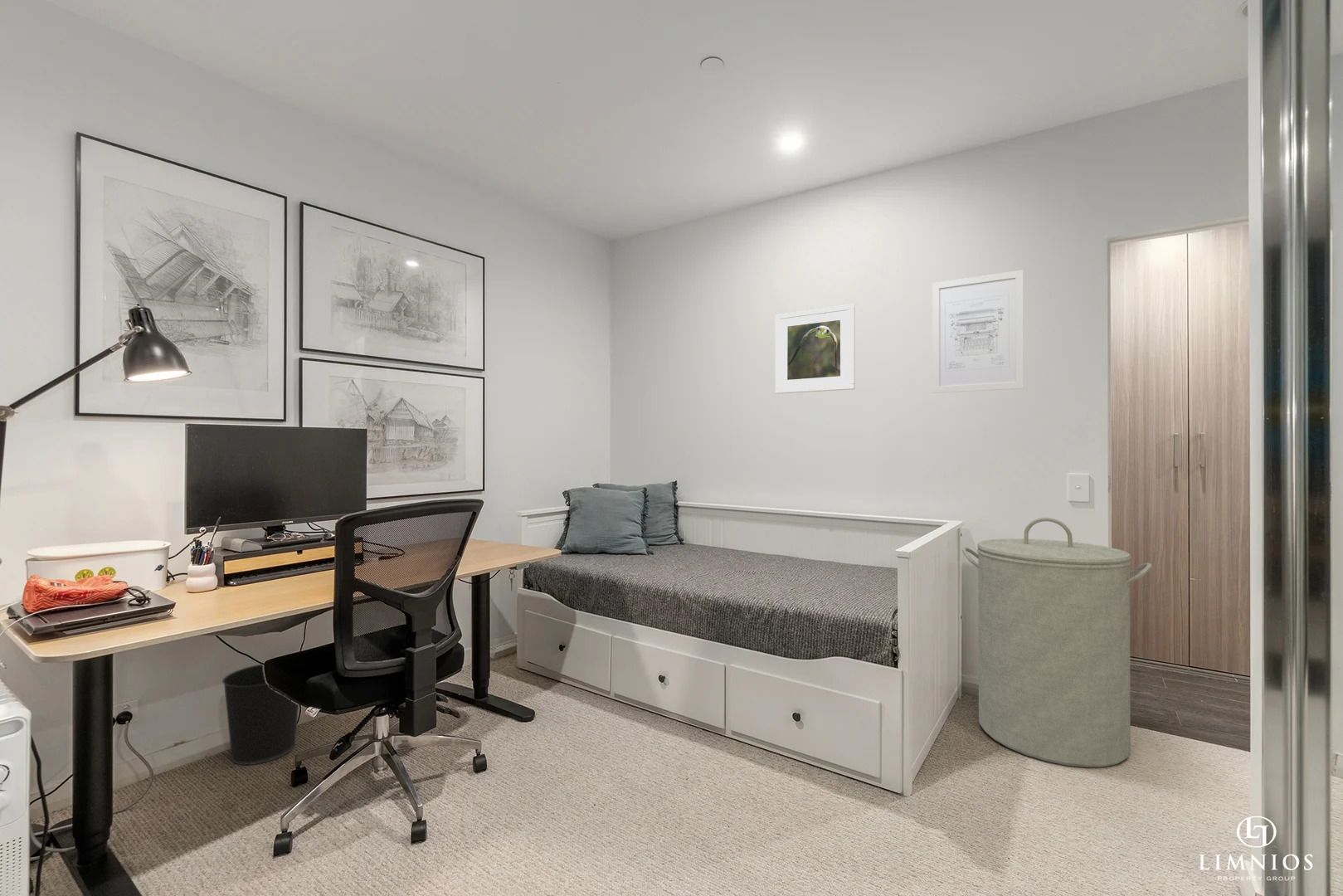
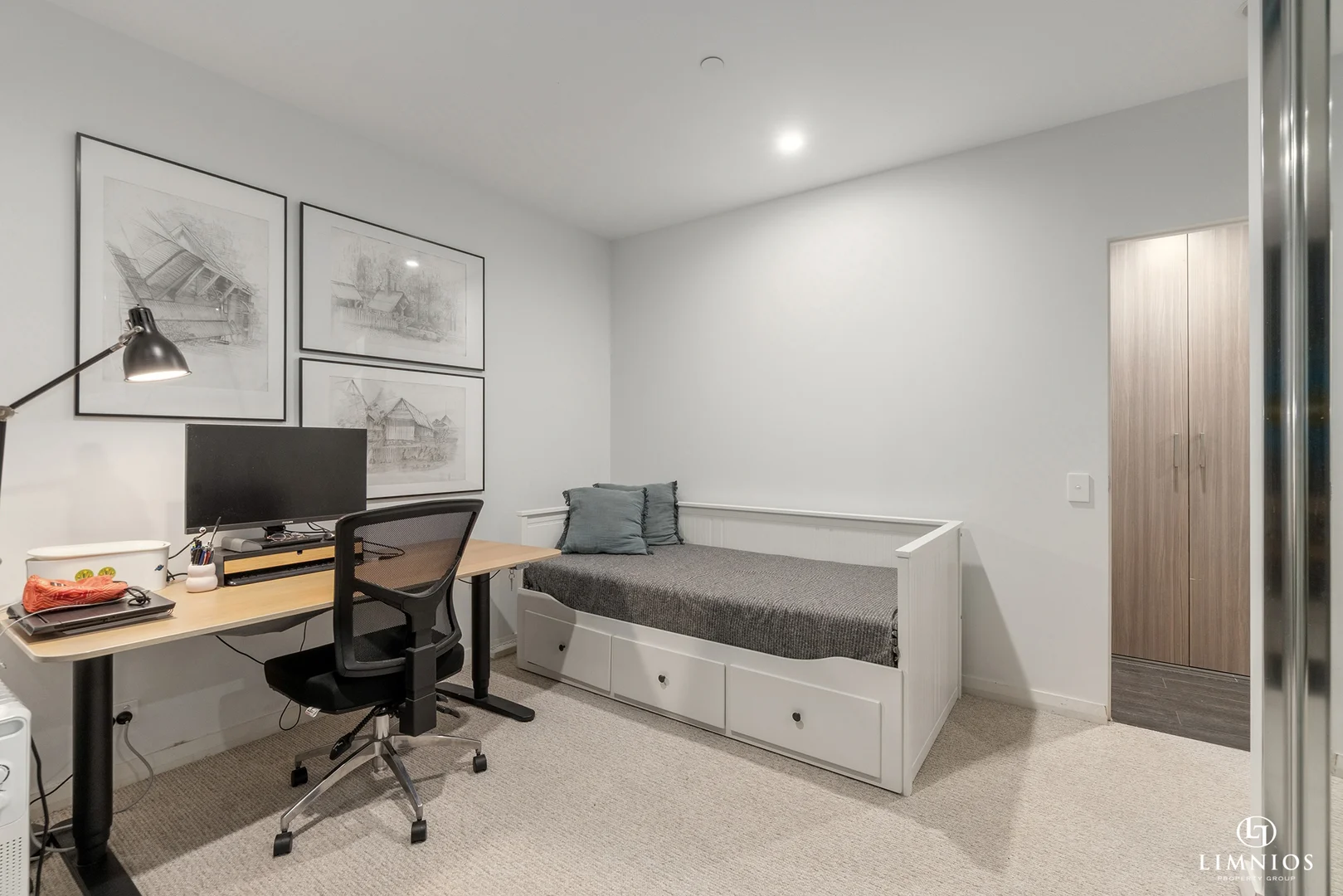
- laundry hamper (1049, 626)
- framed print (813, 350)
- wall art (976, 334)
- wastebasket (264, 712)
